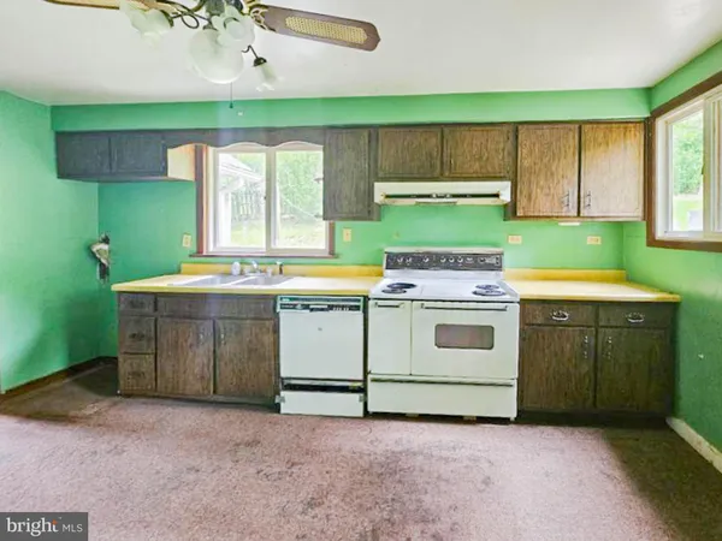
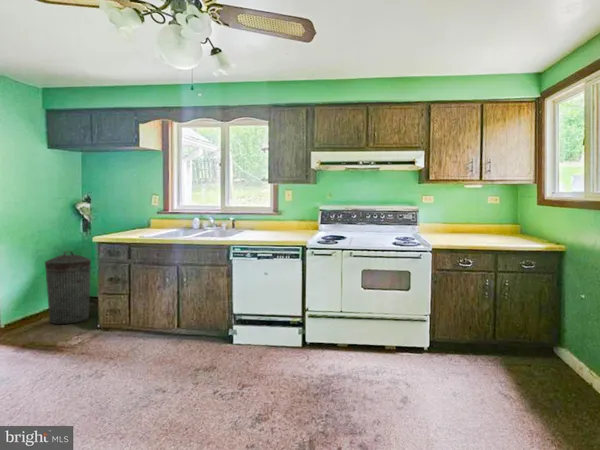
+ trash can (69, 285)
